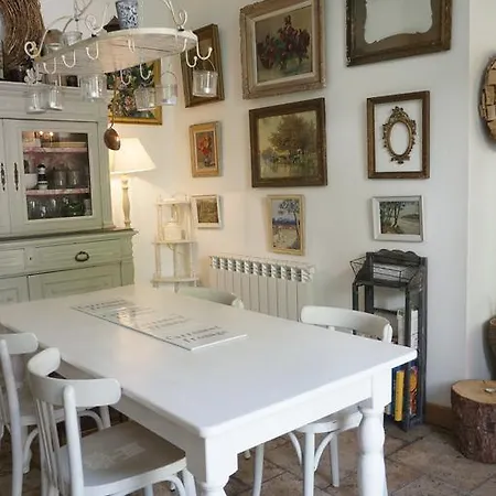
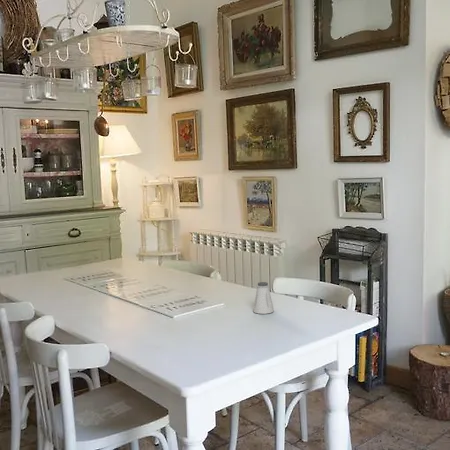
+ saltshaker (263, 297)
